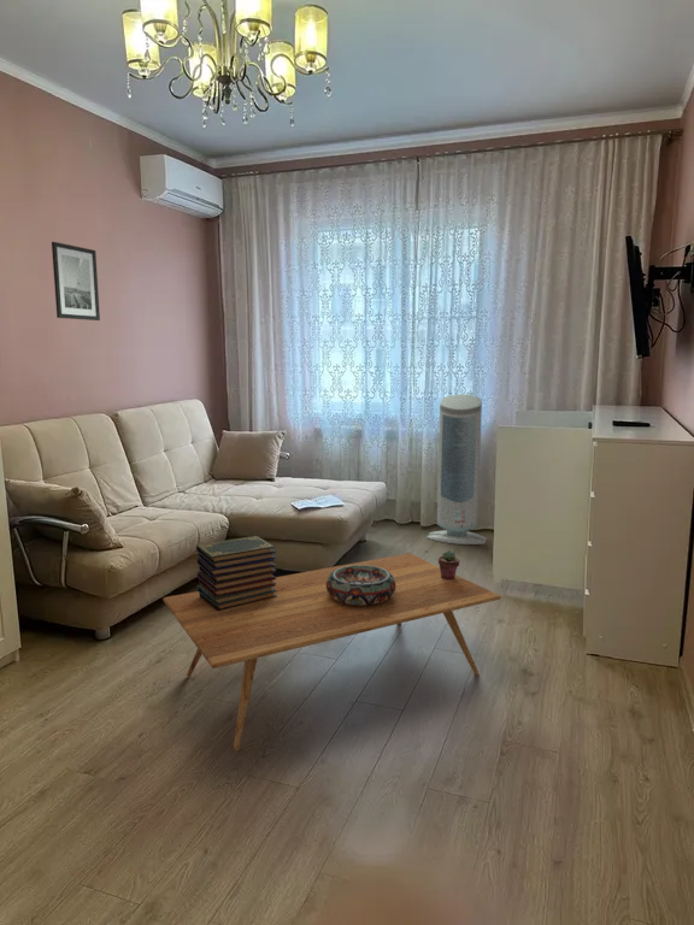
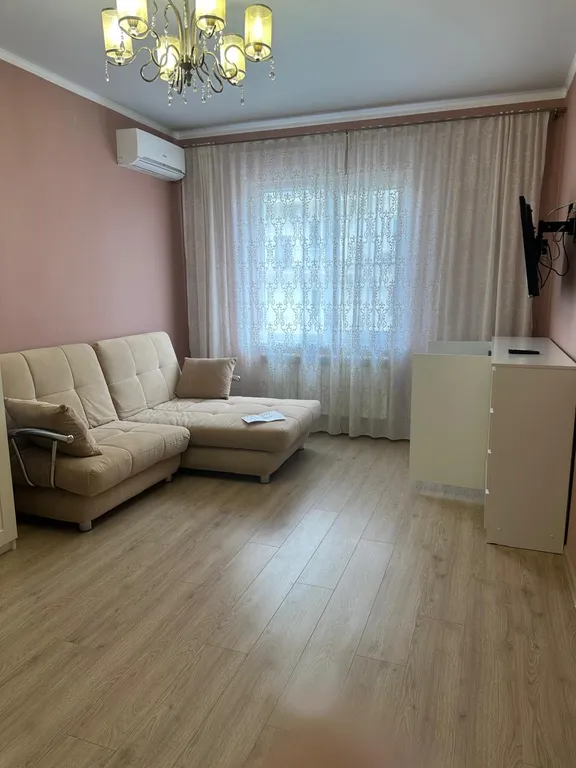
- coffee table (333, 636)
- air purifier (458, 467)
- wall art (76, 283)
- decorative bowl (360, 584)
- potted succulent (448, 564)
- book stack (236, 571)
